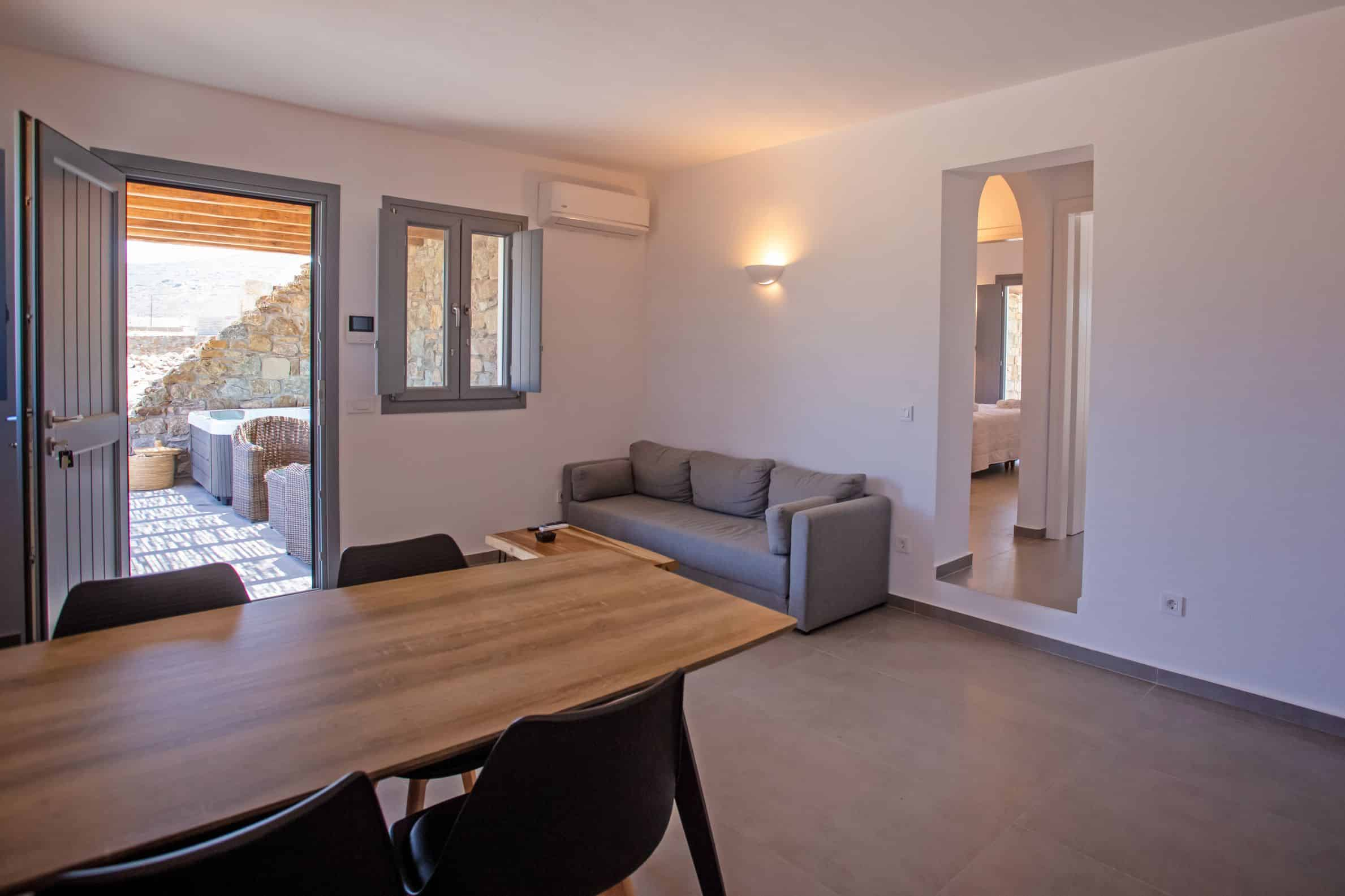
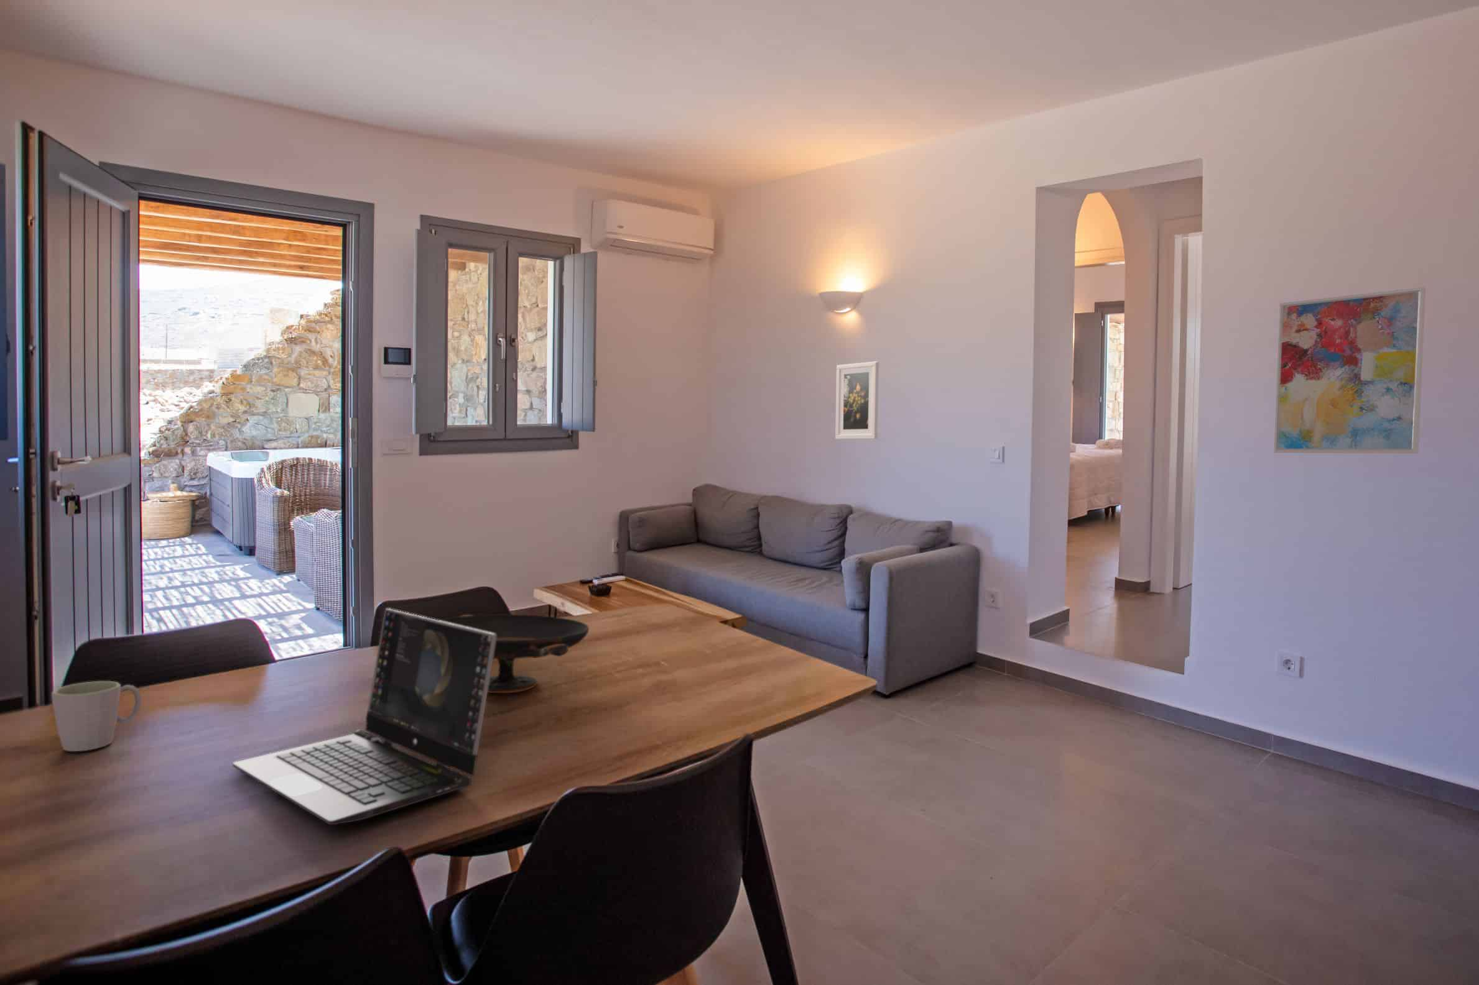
+ laptop computer (368, 704)
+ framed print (857, 401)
+ decorative bowl (507, 654)
+ wall art (1345, 375)
+ mug (99, 713)
